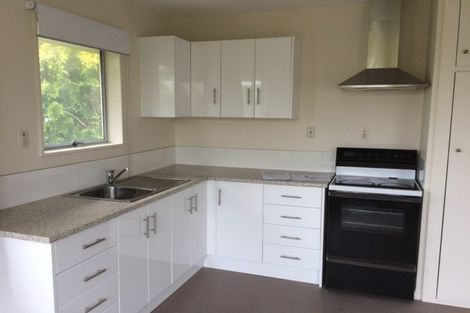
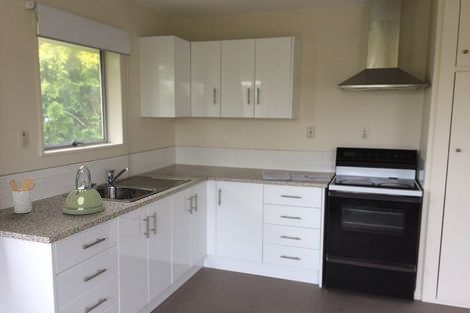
+ kettle (84, 187)
+ utensil holder (24, 194)
